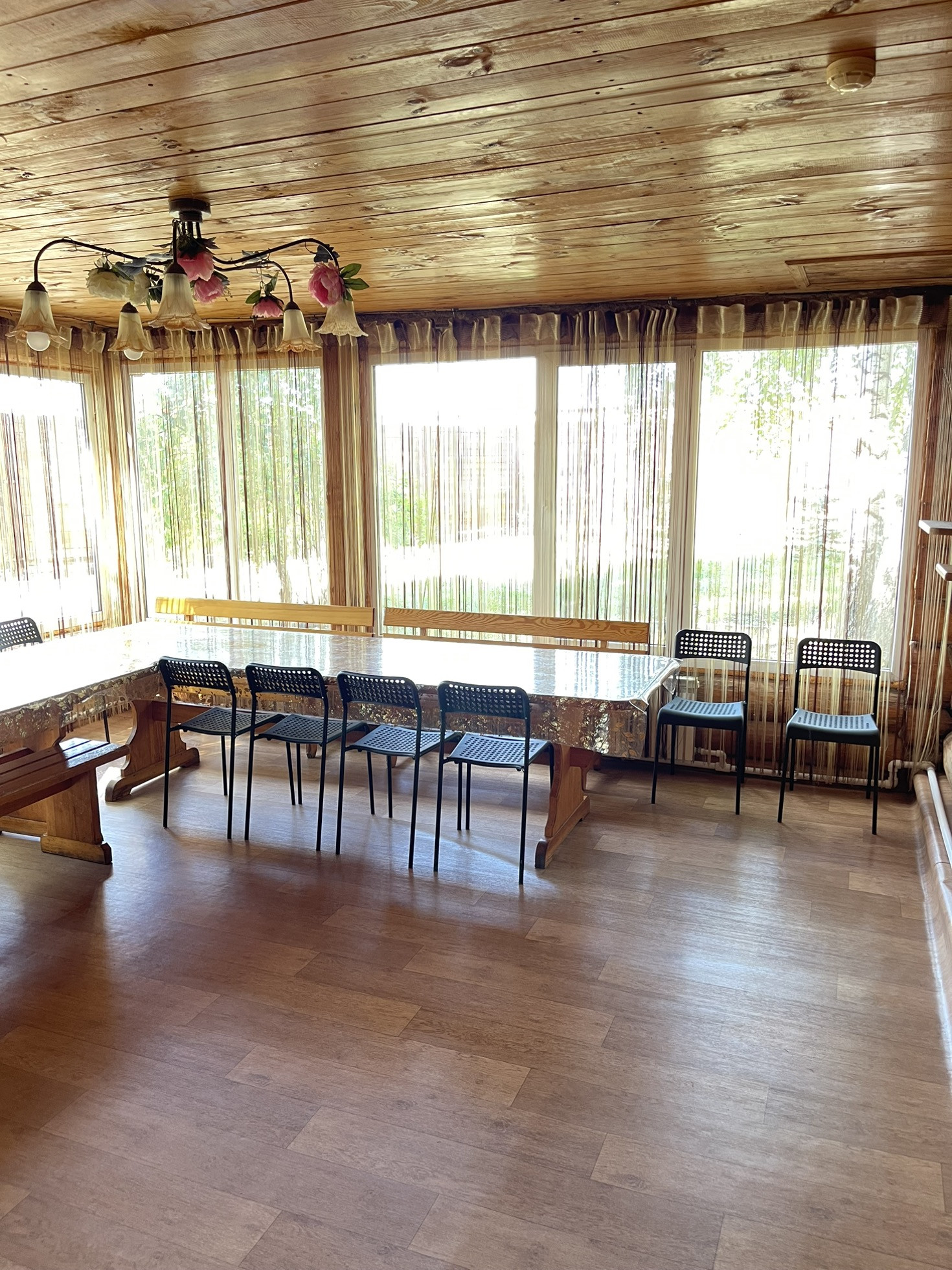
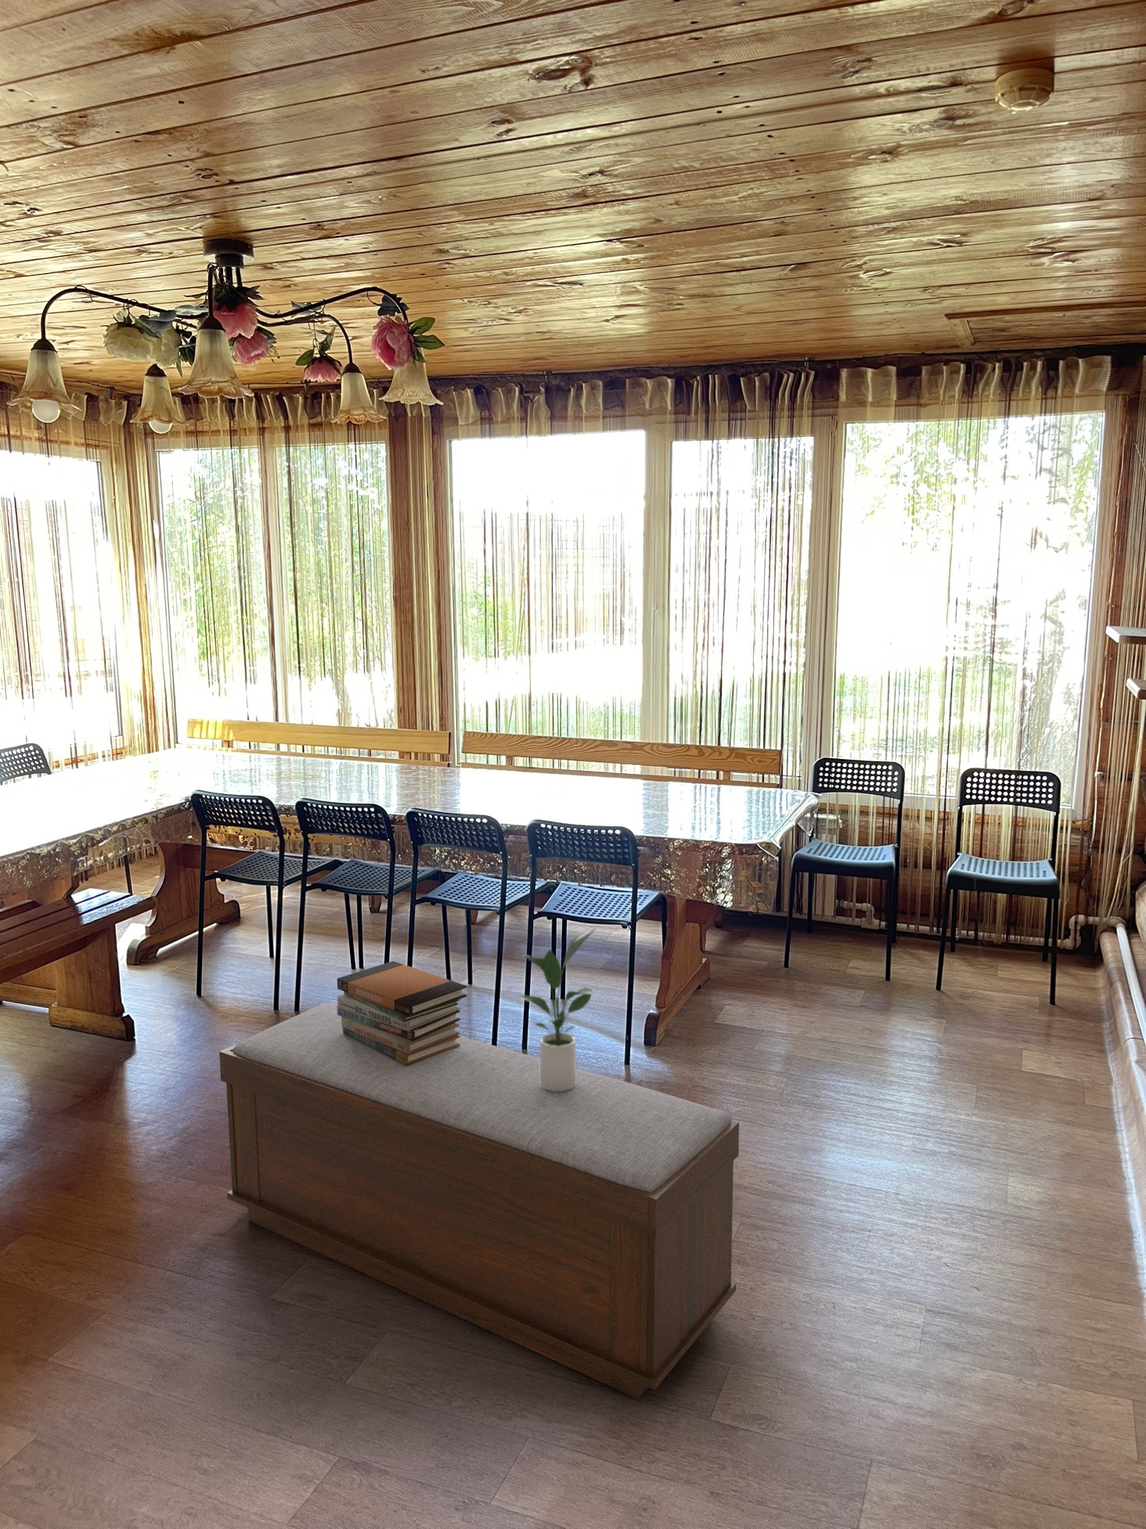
+ book stack (400, 1009)
+ bench (463, 1165)
+ potted plant (556, 1005)
